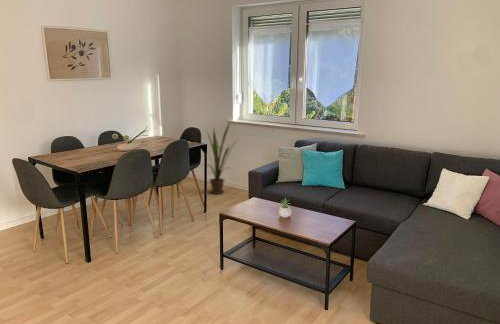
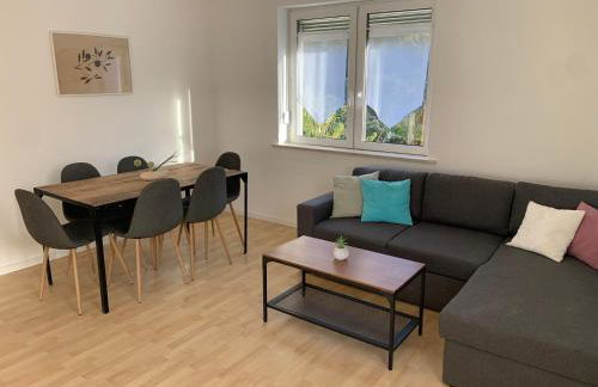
- house plant (218, 157)
